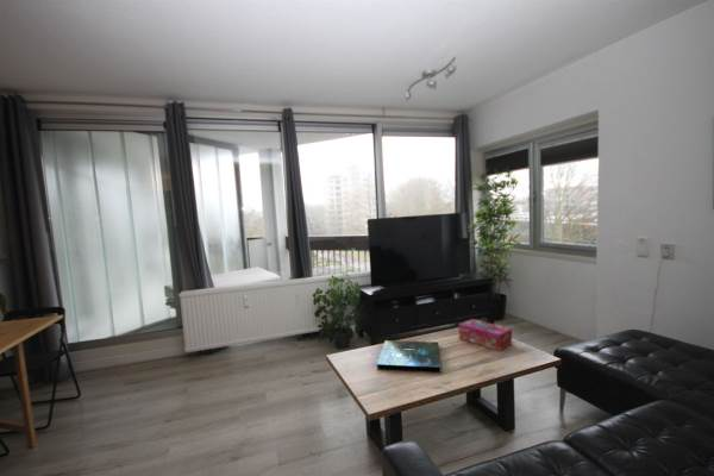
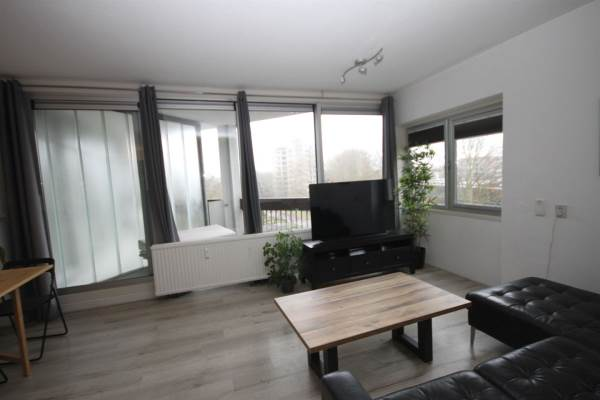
- board game (409, 352)
- tissue box (484, 333)
